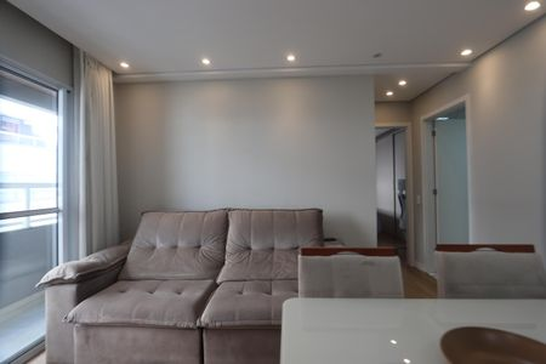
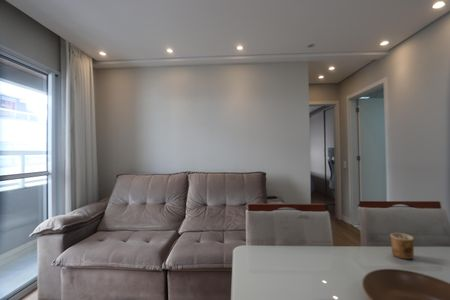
+ cup (402, 245)
